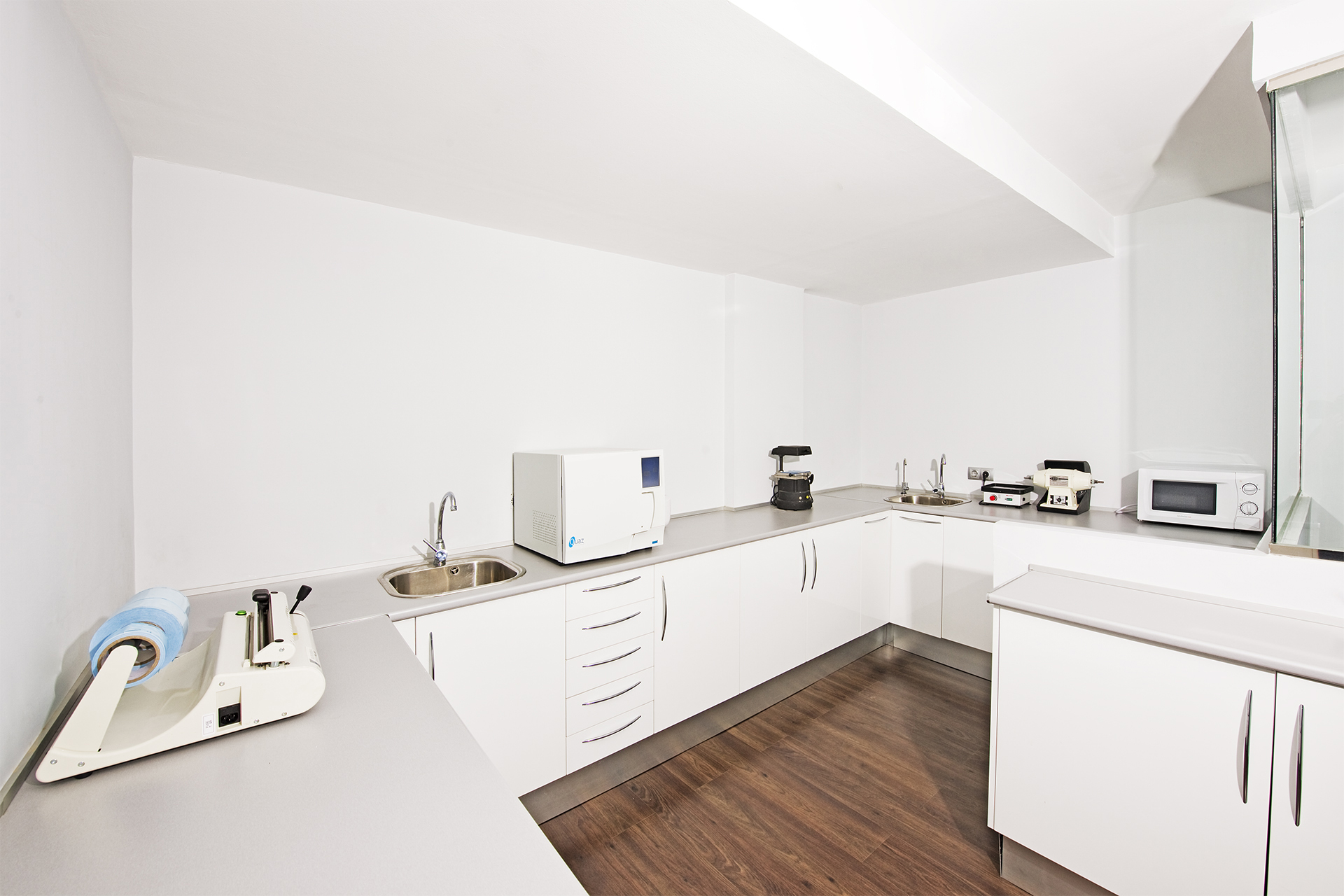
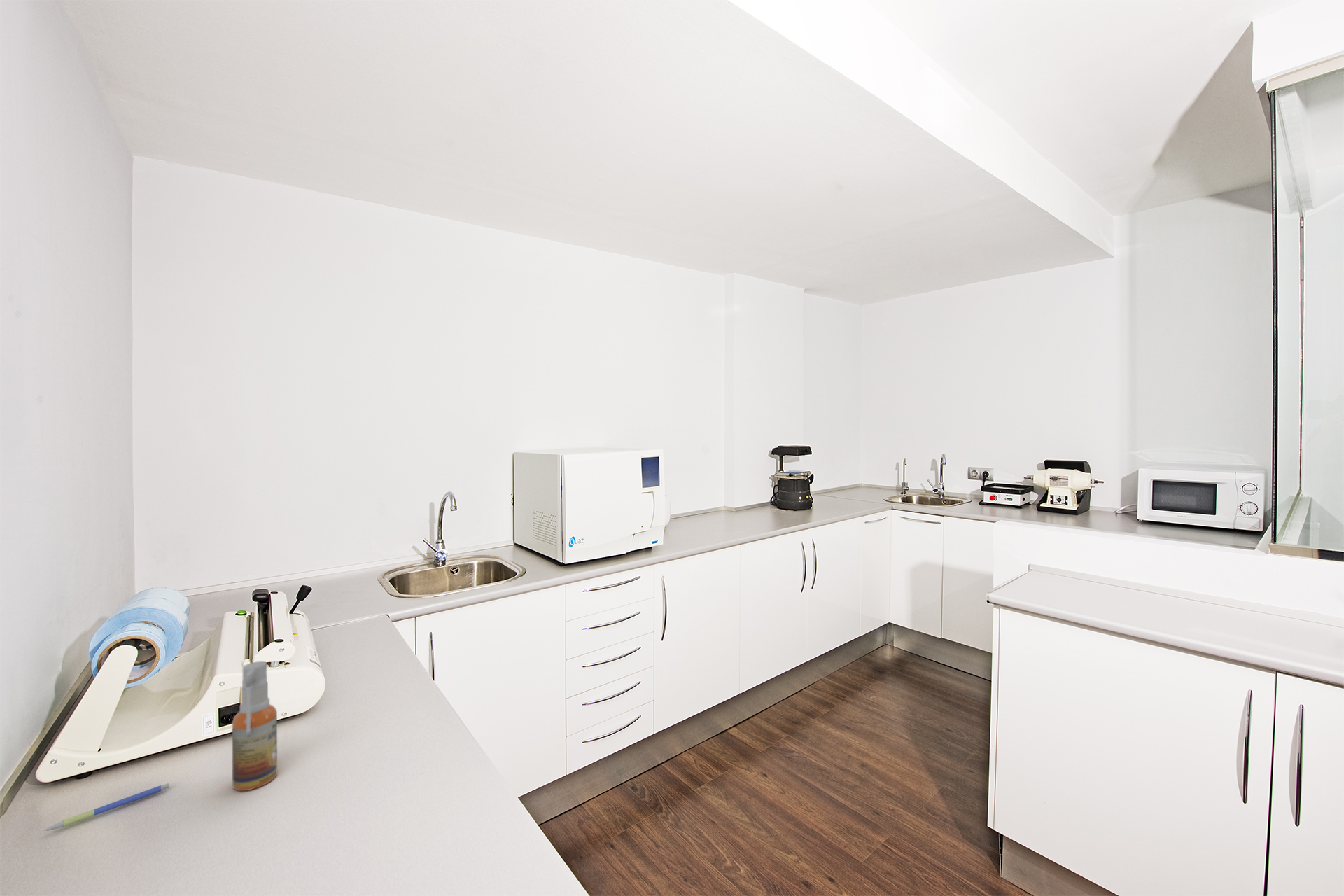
+ pen (110, 806)
+ spray bottle (253, 724)
